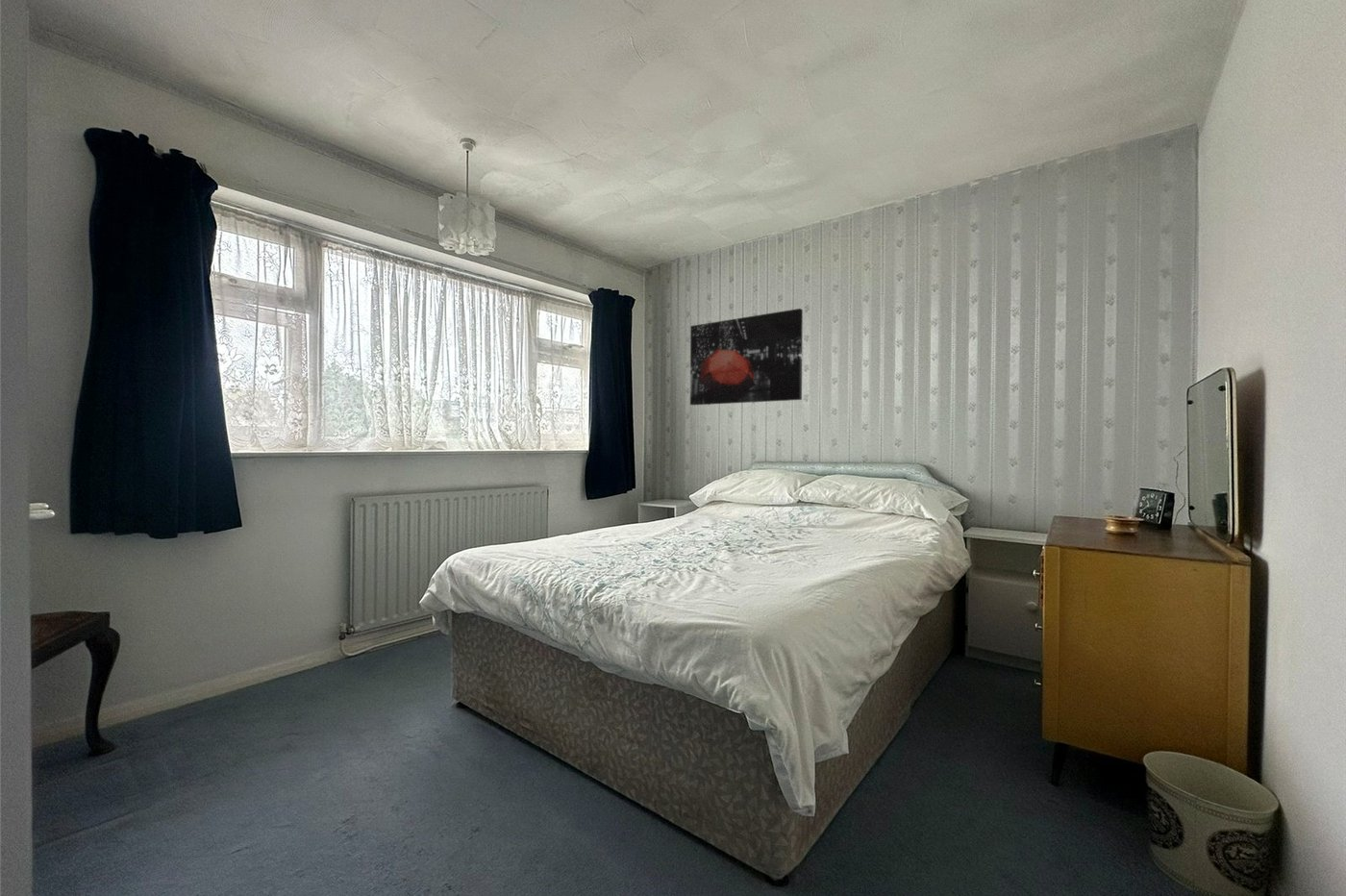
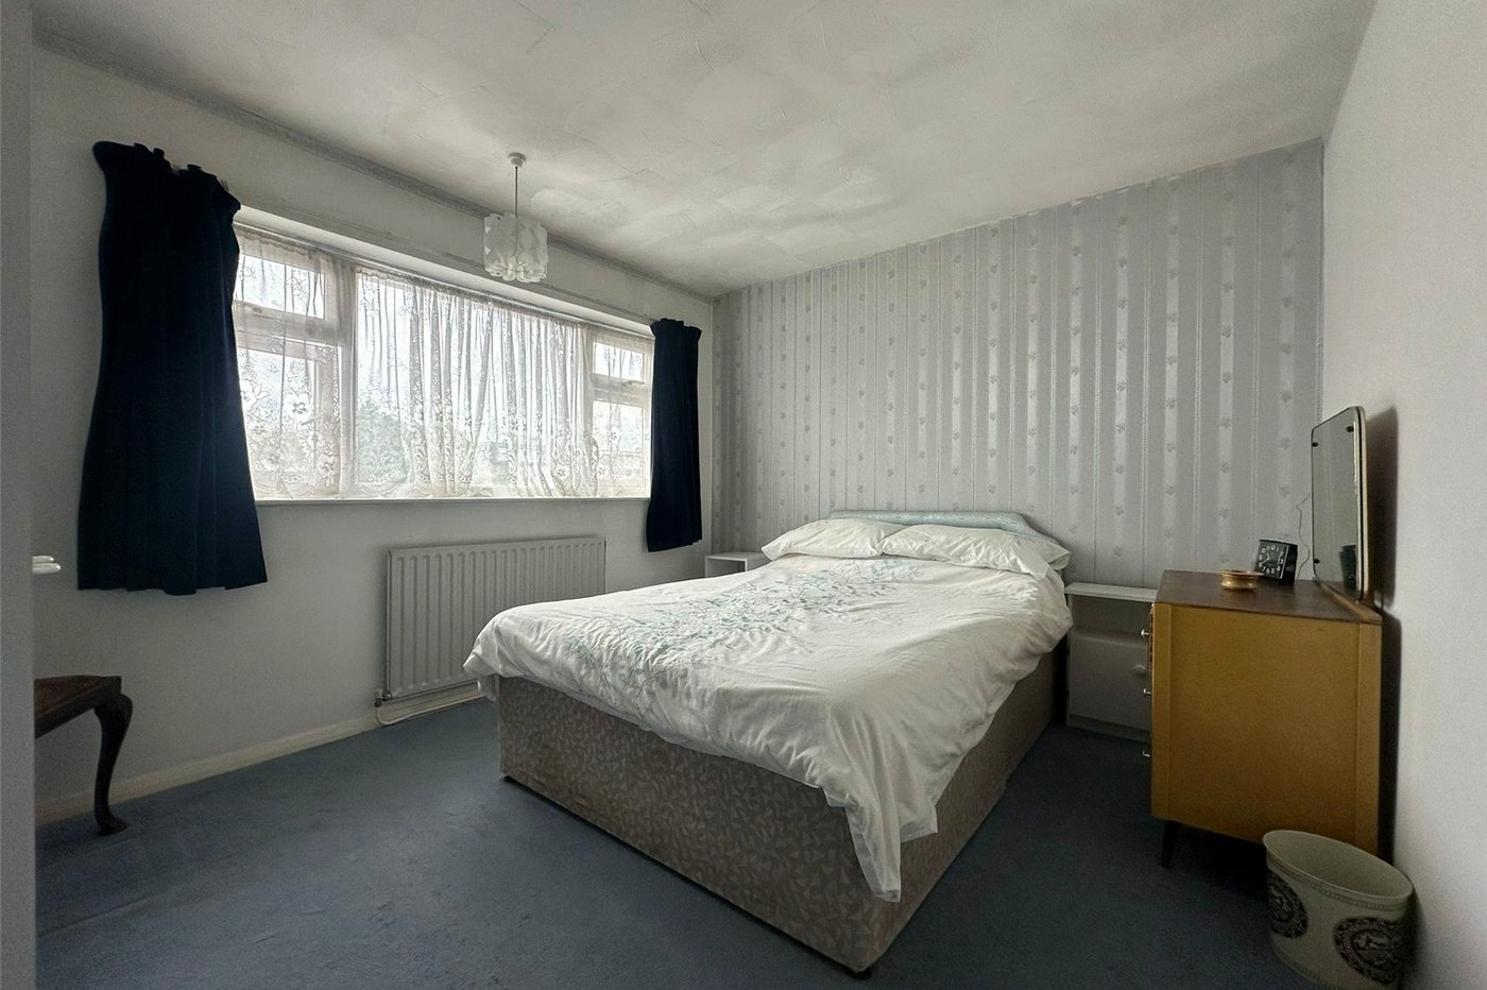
- wall art (742, 360)
